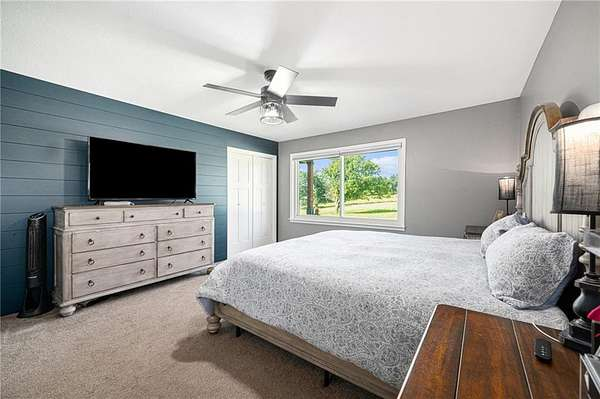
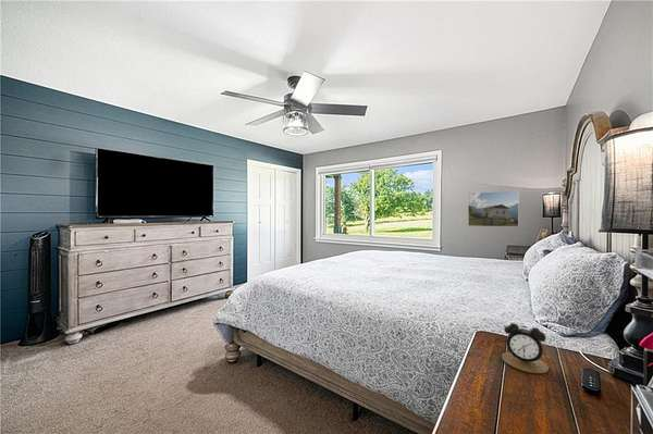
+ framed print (492, 209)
+ alarm clock (523, 342)
